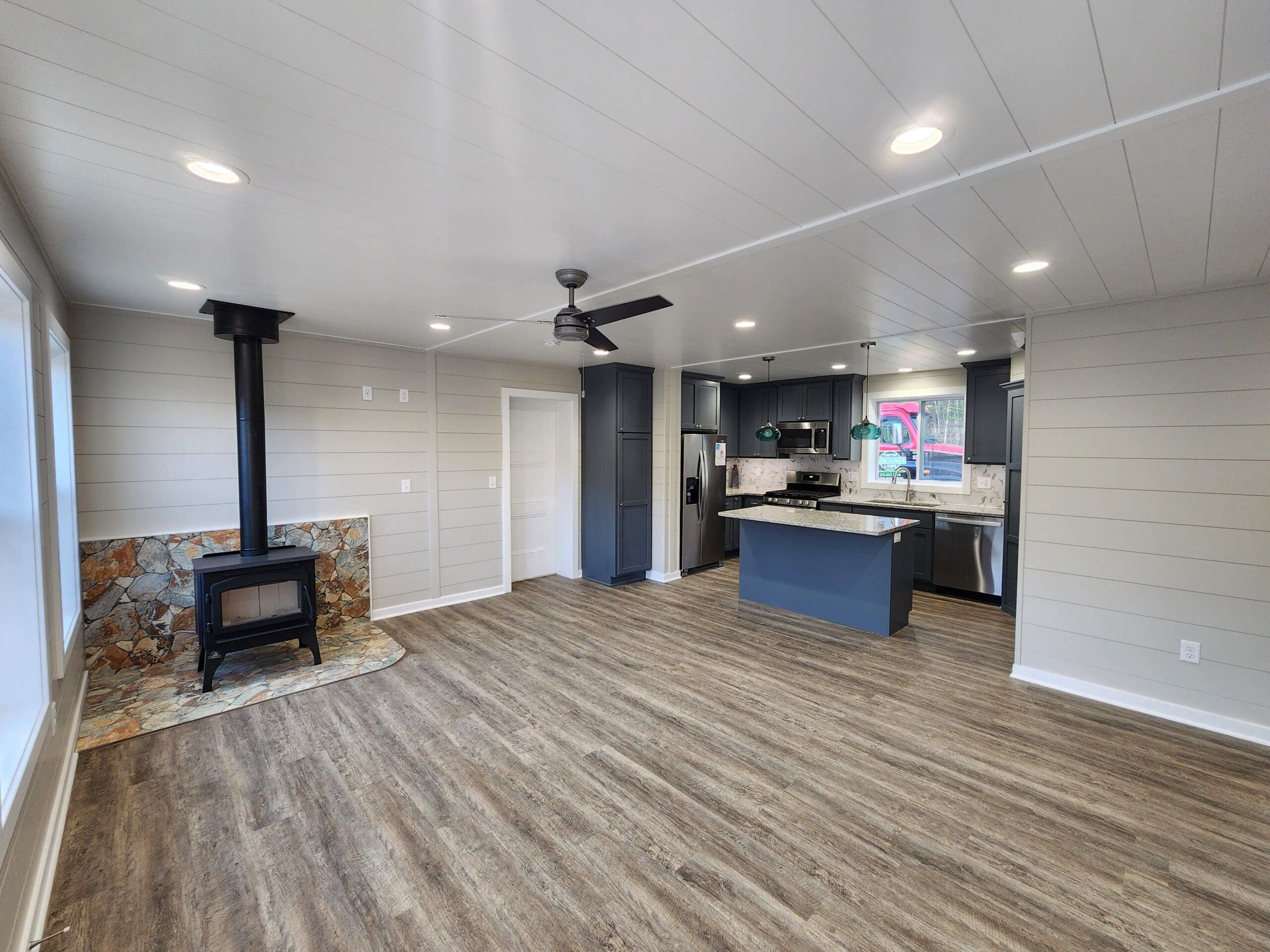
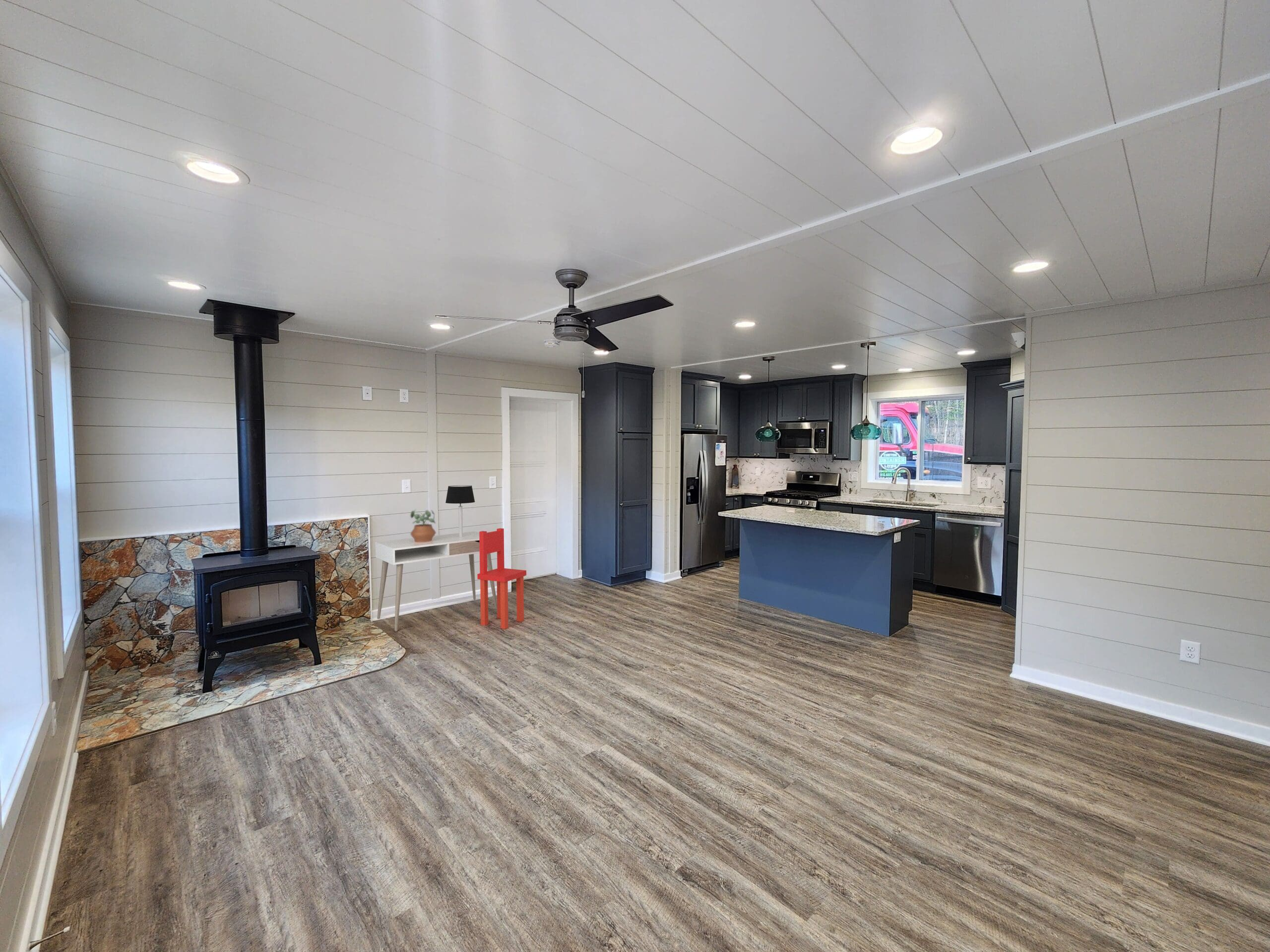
+ table lamp (460, 511)
+ potted plant (425, 525)
+ desk (436, 559)
+ chair (502, 576)
